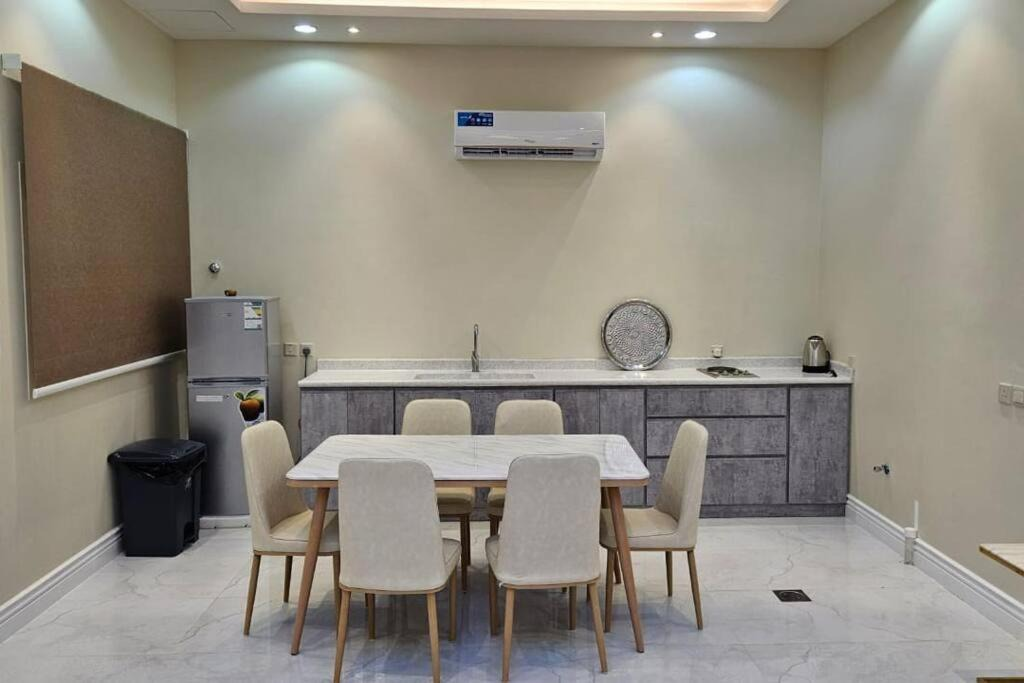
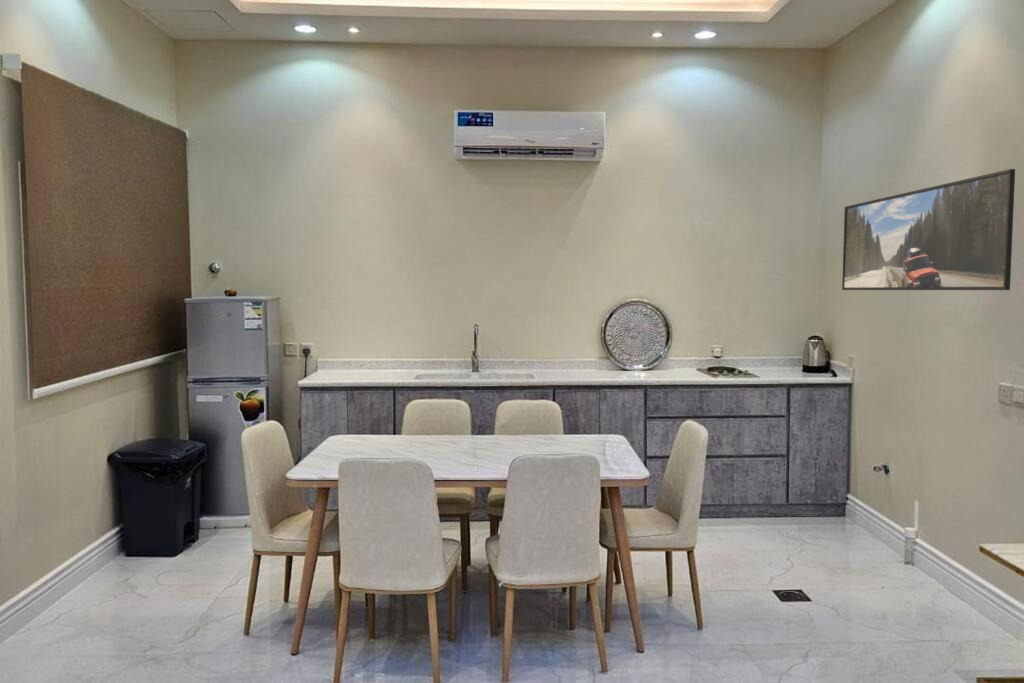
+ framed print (912, 240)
